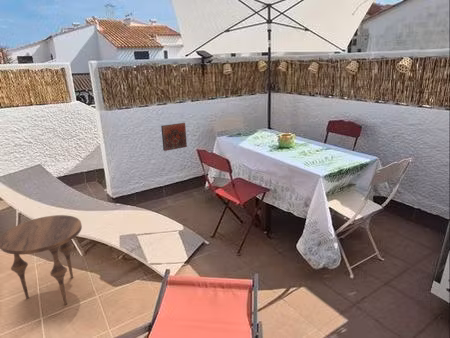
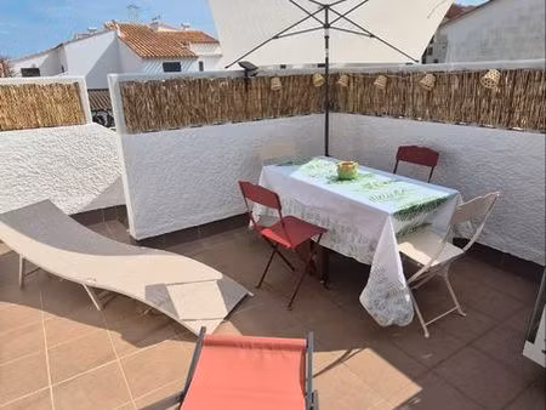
- decorative tile (174, 136)
- side table (54, 262)
